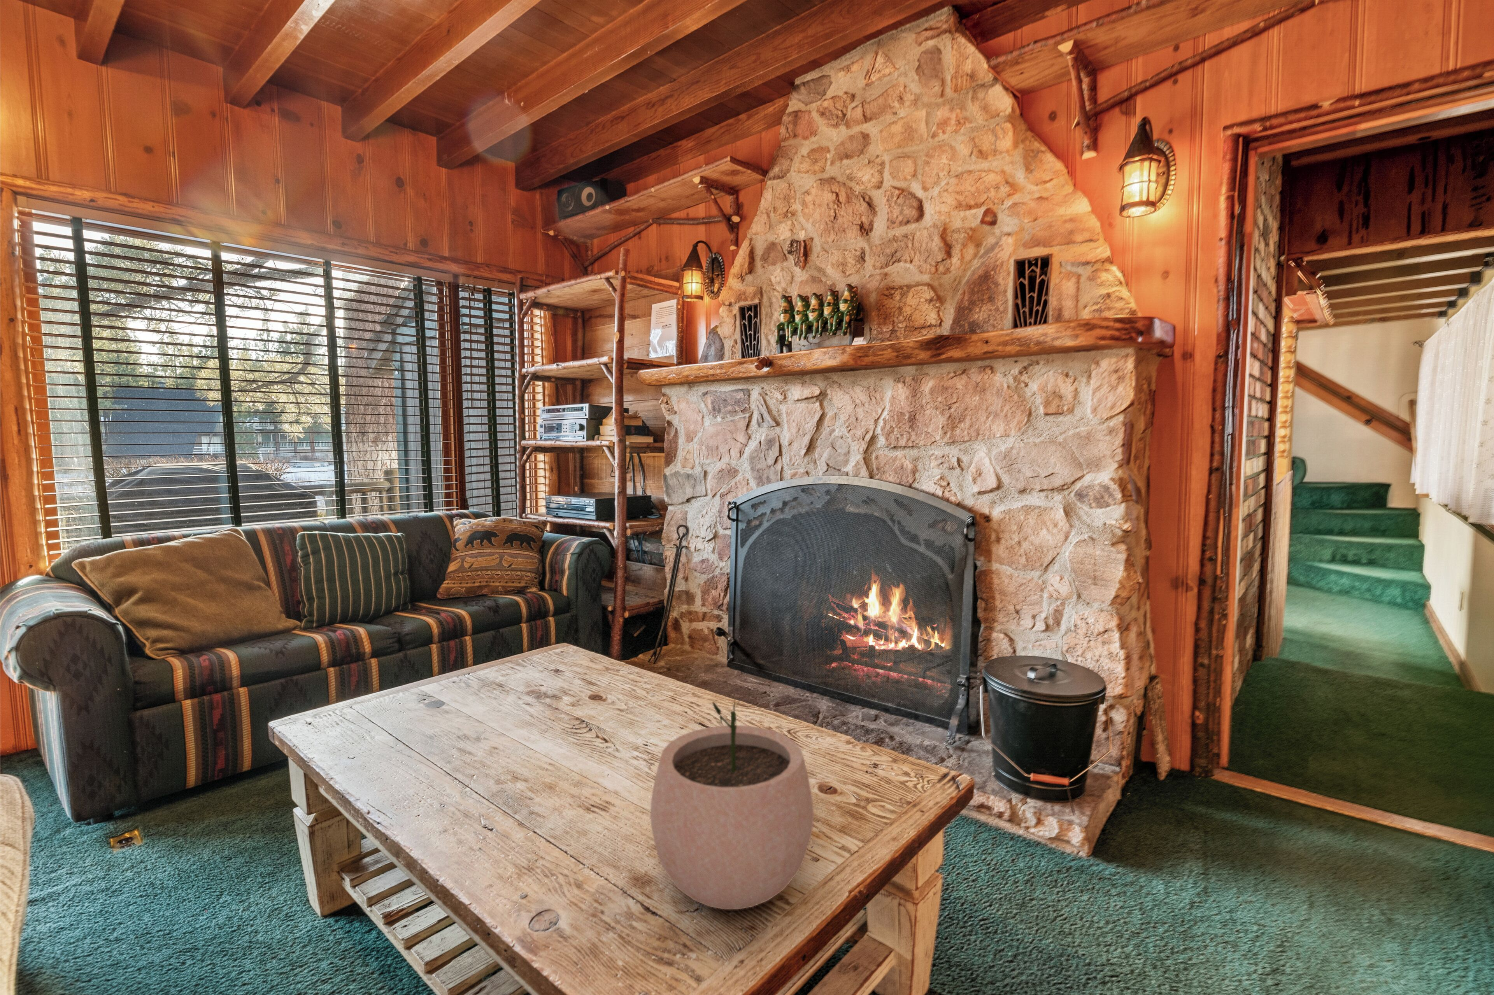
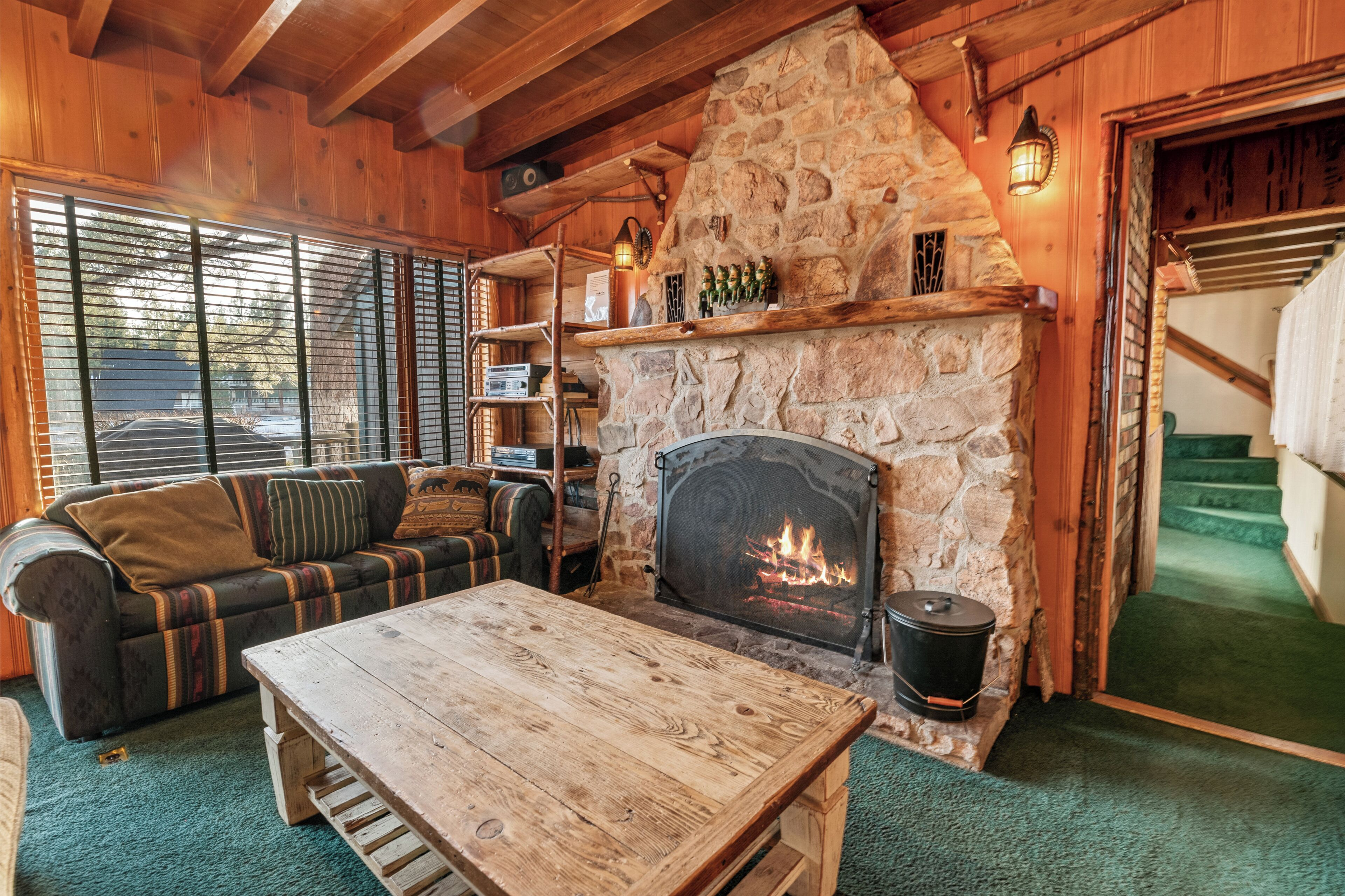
- plant pot (732, 792)
